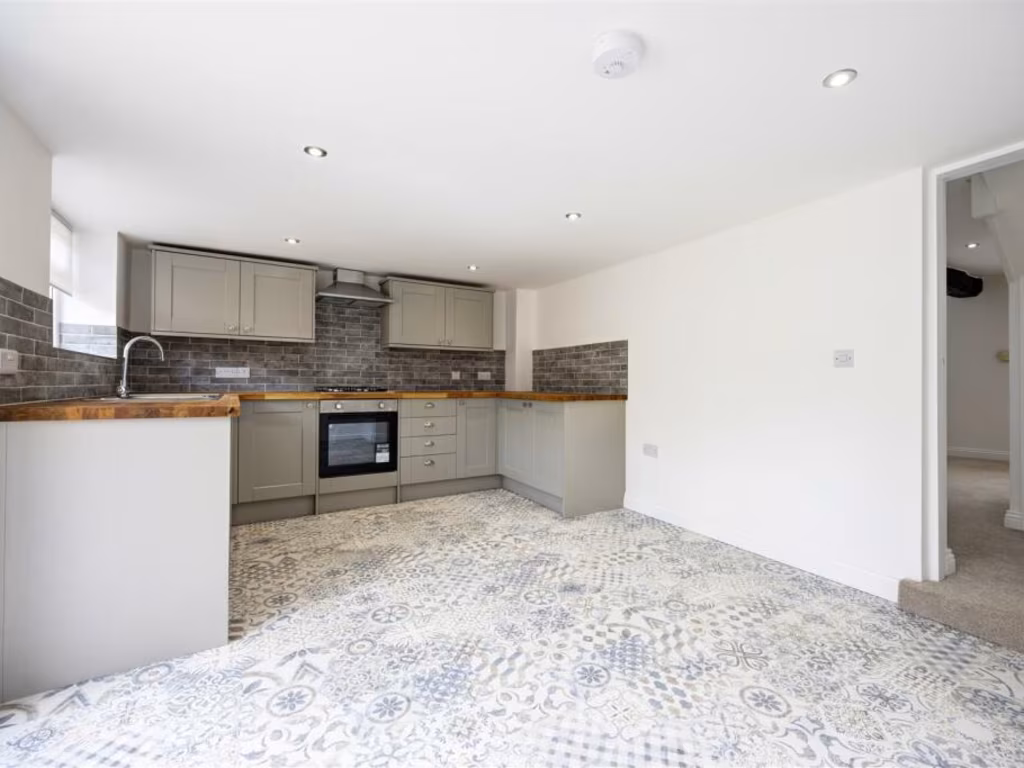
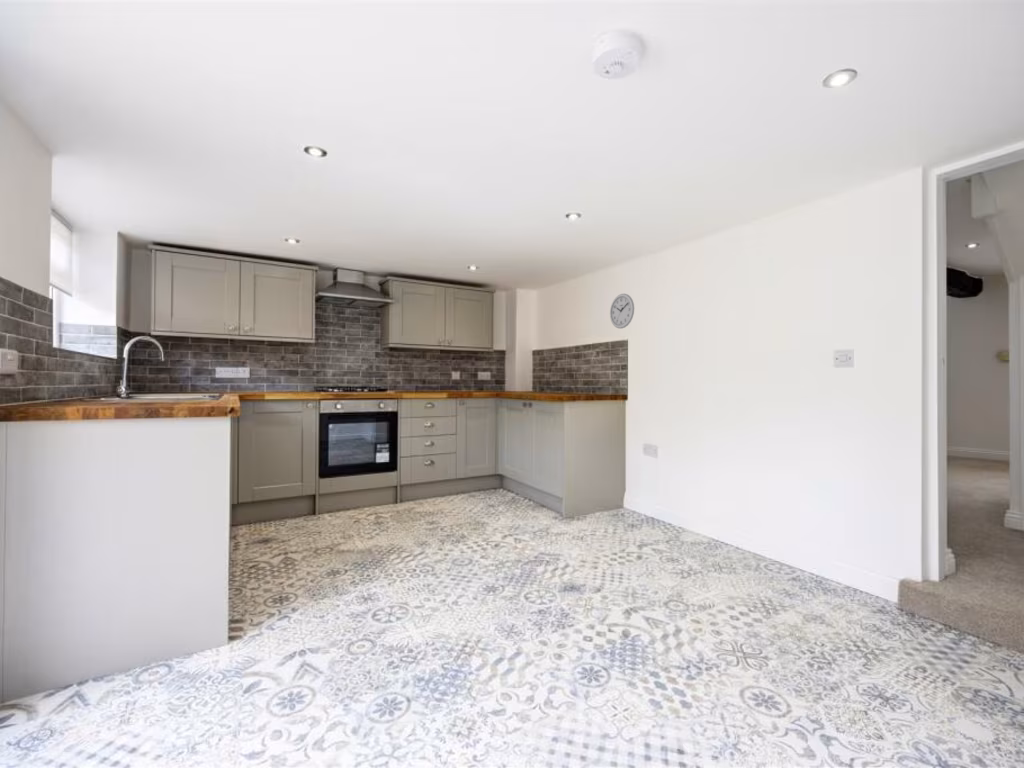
+ wall clock (621, 311)
